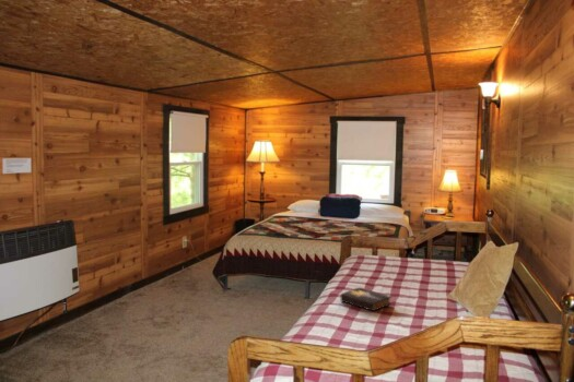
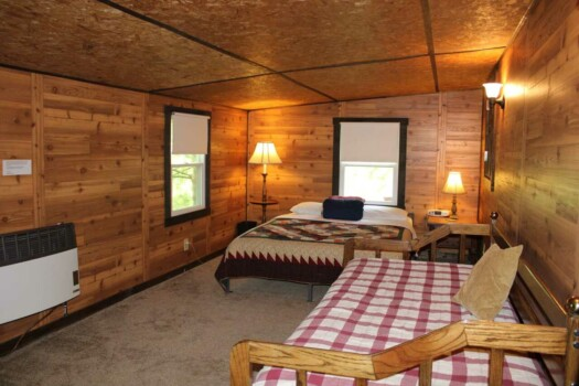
- hardback book (365, 298)
